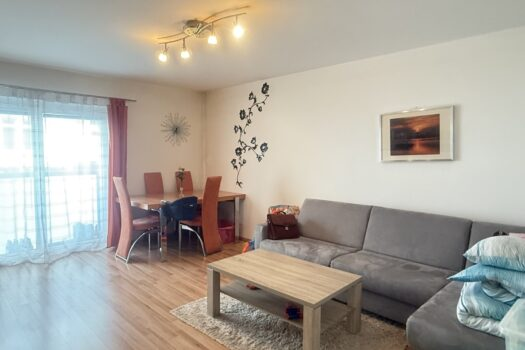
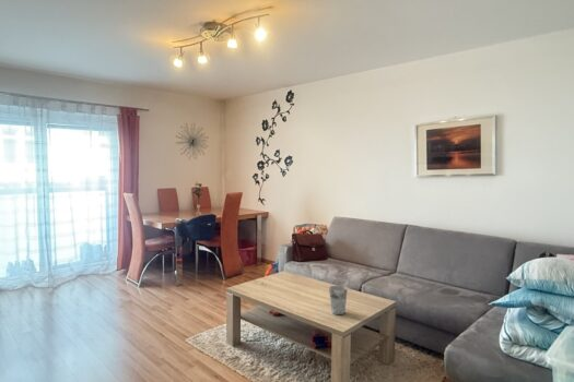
+ cup (338, 299)
